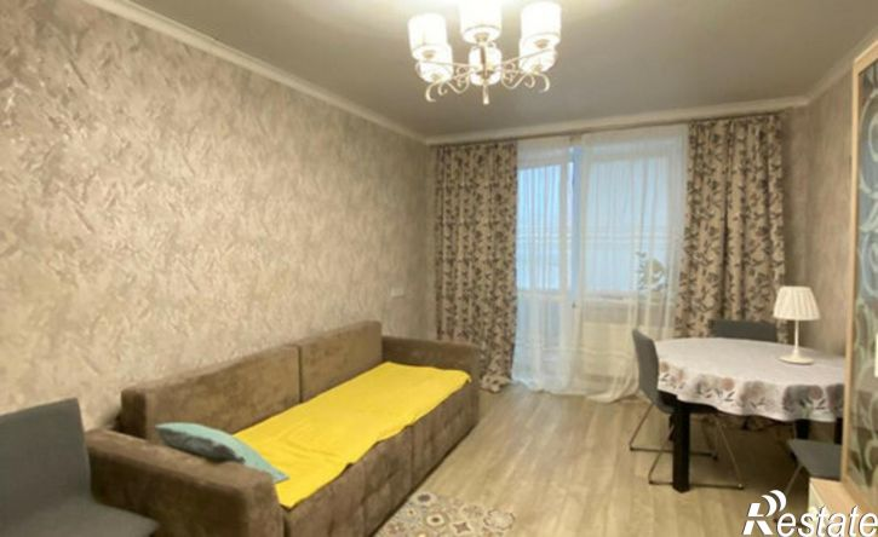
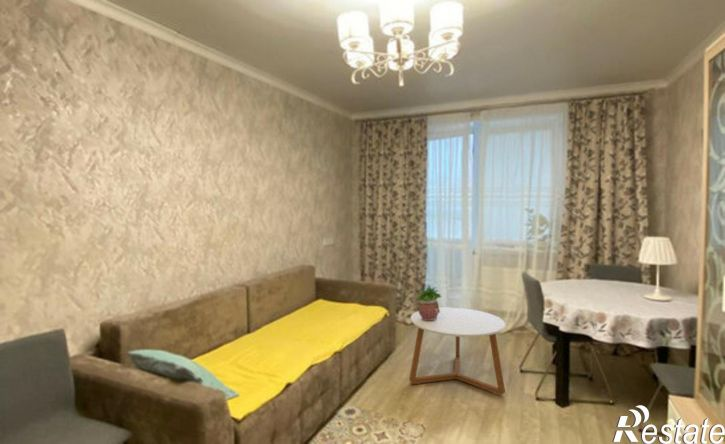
+ potted plant (427, 301)
+ coffee table (456, 349)
